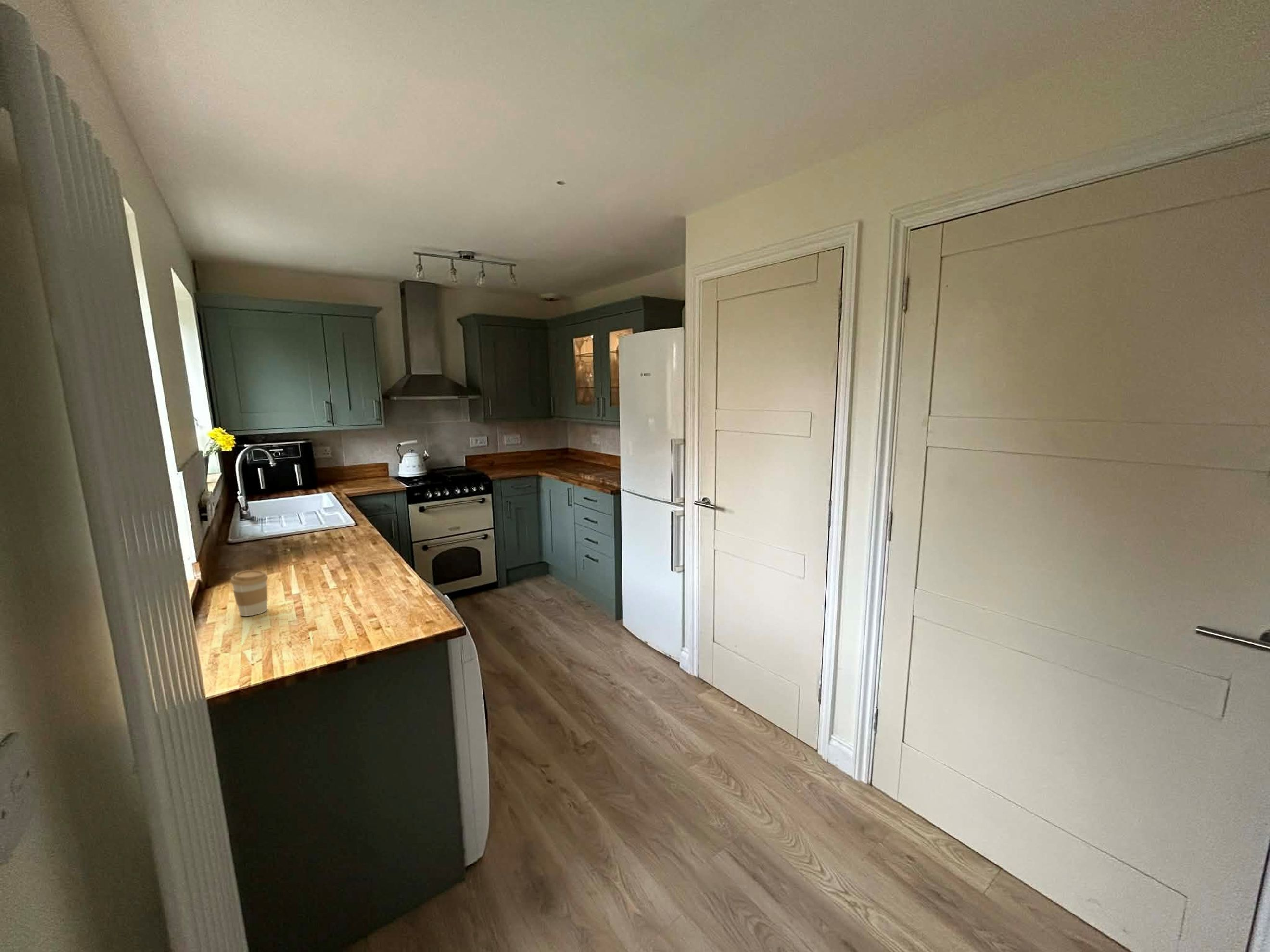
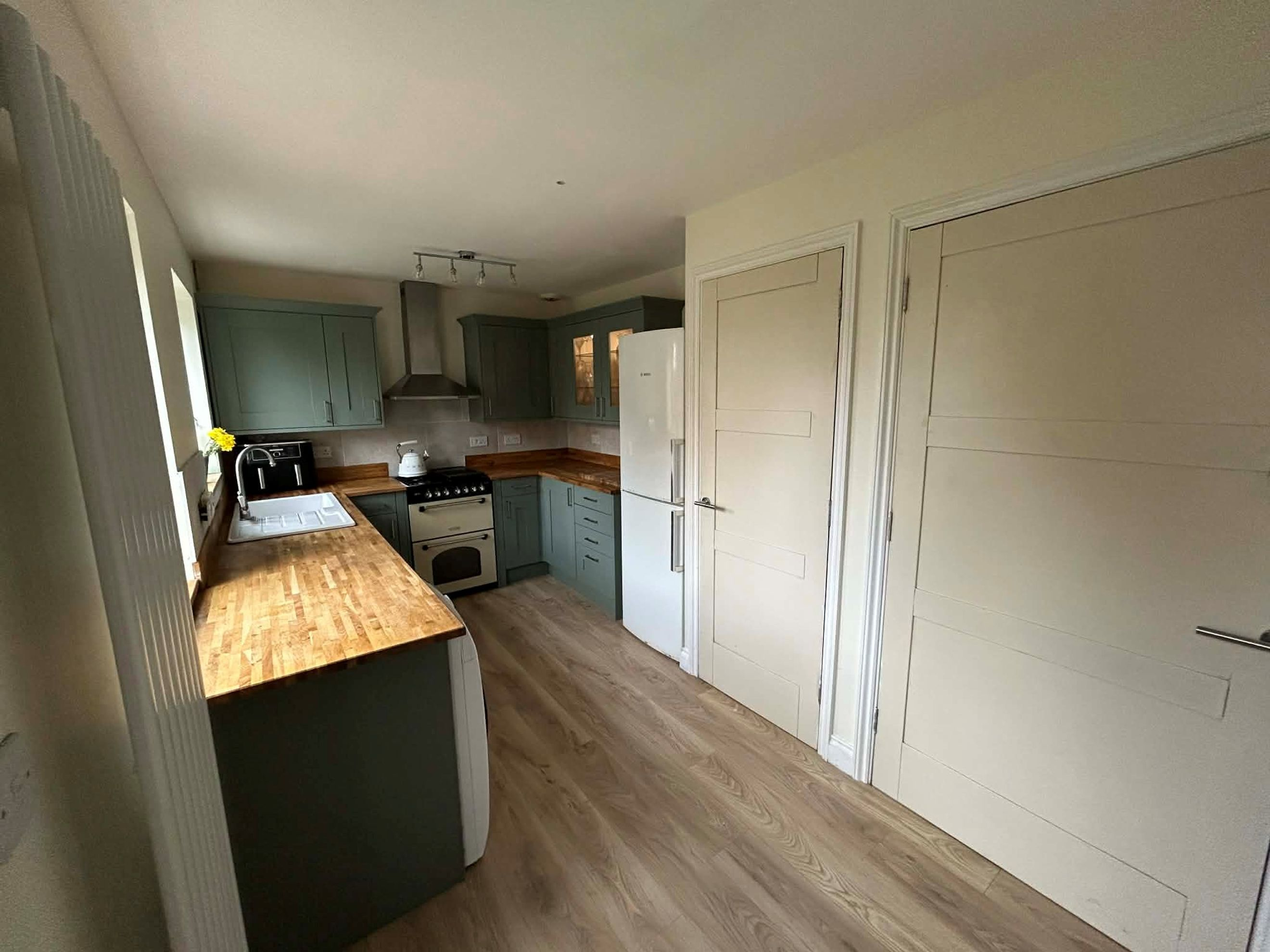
- coffee cup (251, 592)
